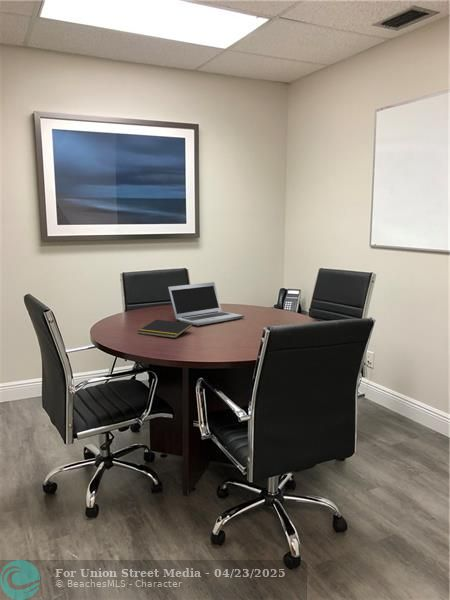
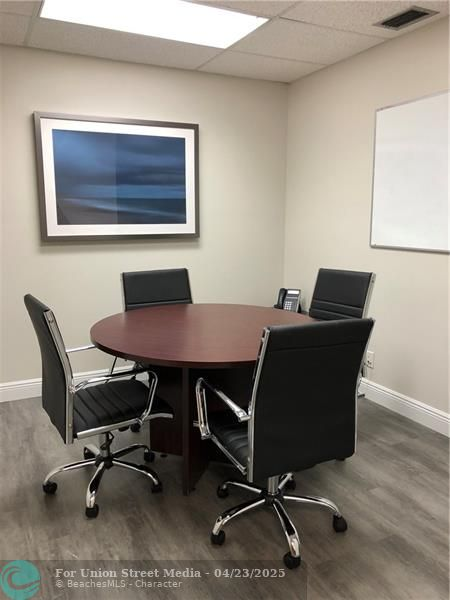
- laptop (206, 302)
- notepad (165, 328)
